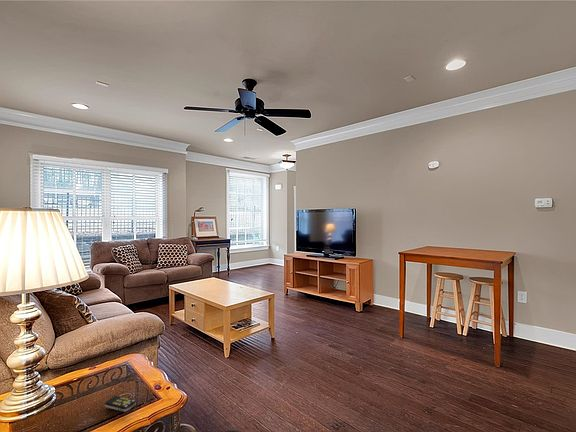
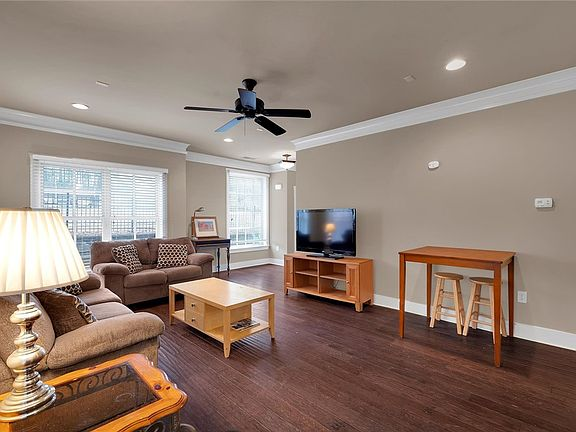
- remote control (120, 403)
